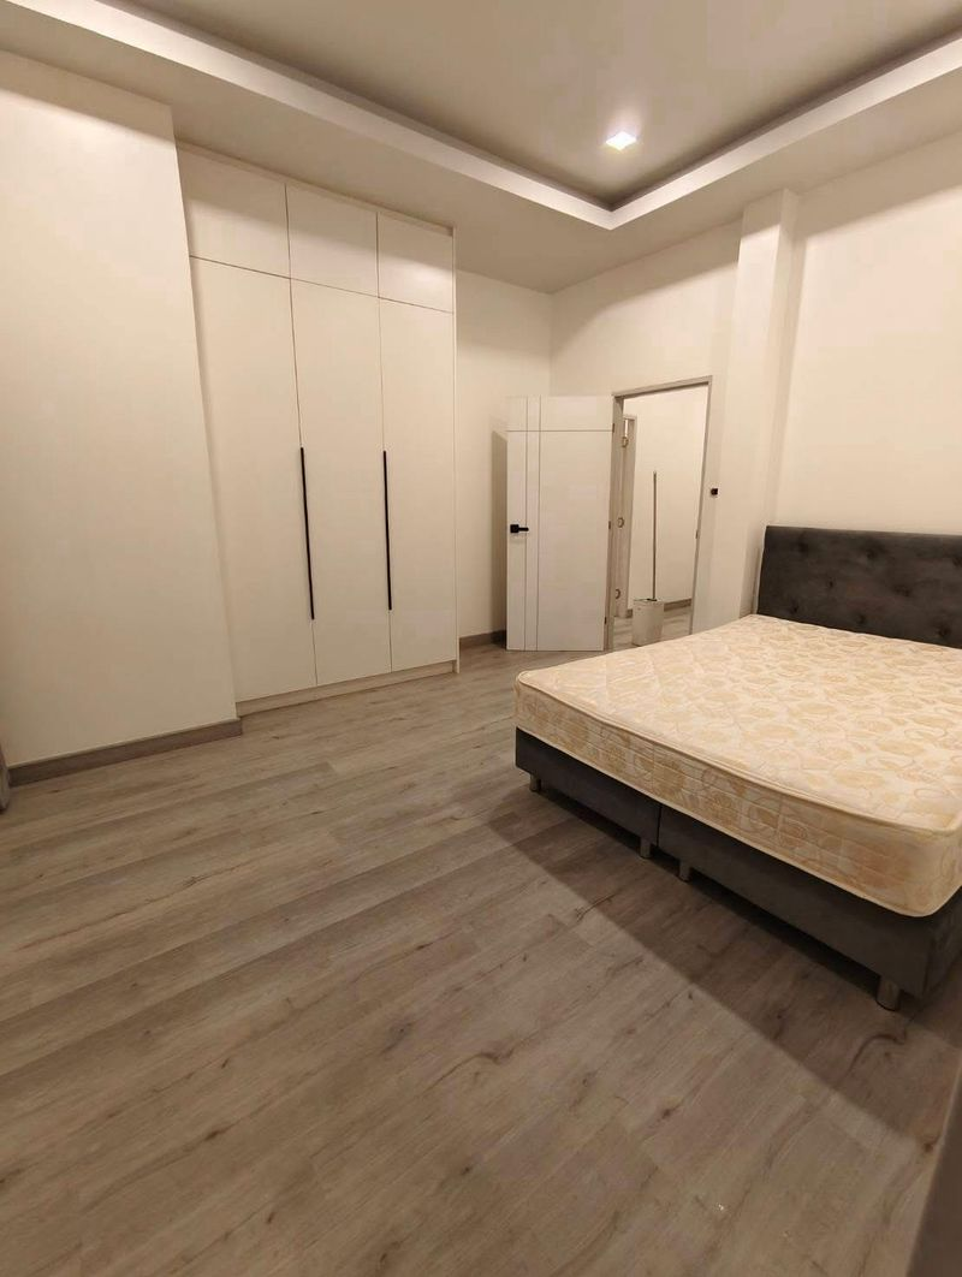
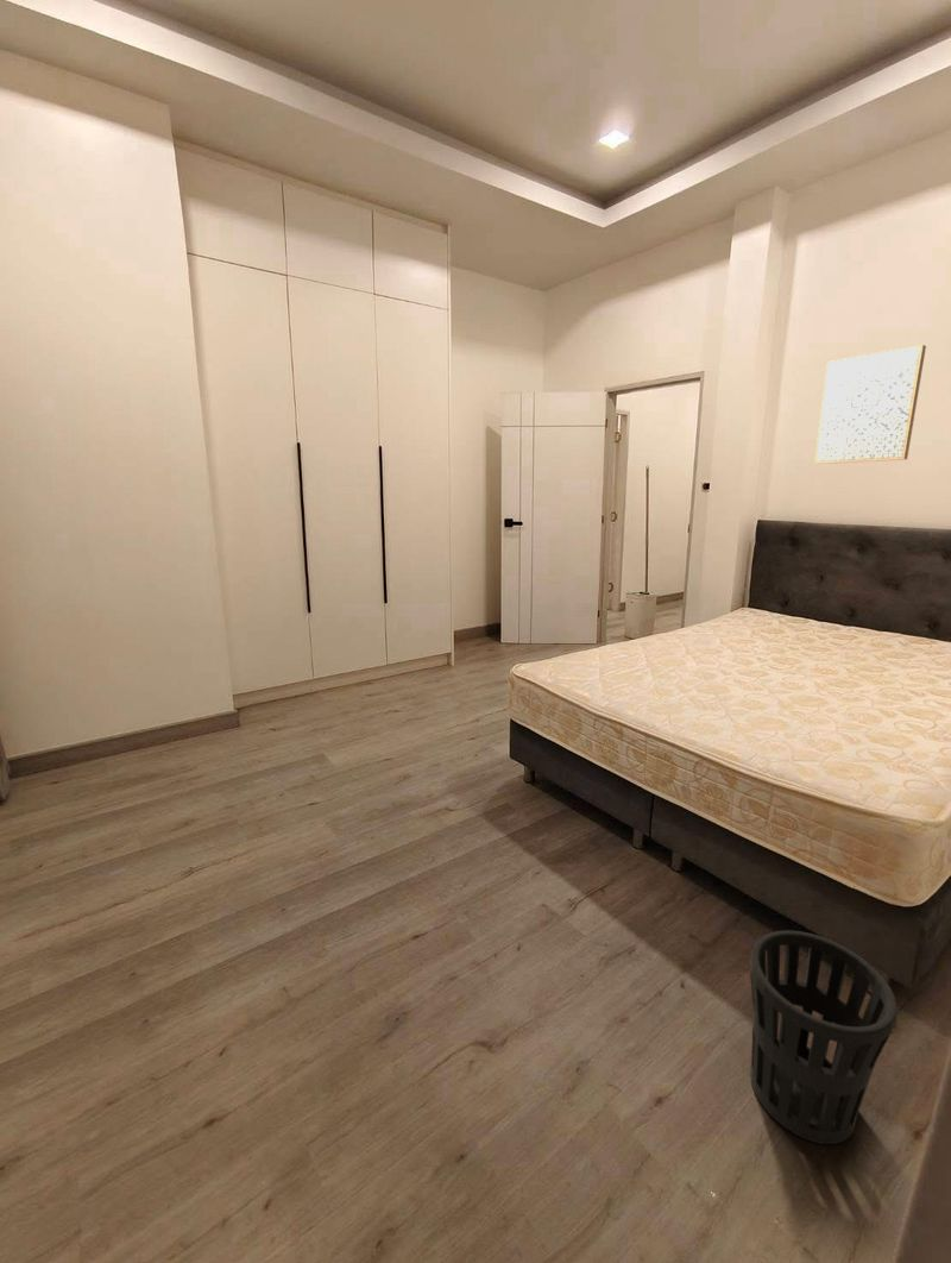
+ wall art (865, 408)
+ wastebasket (812, 1037)
